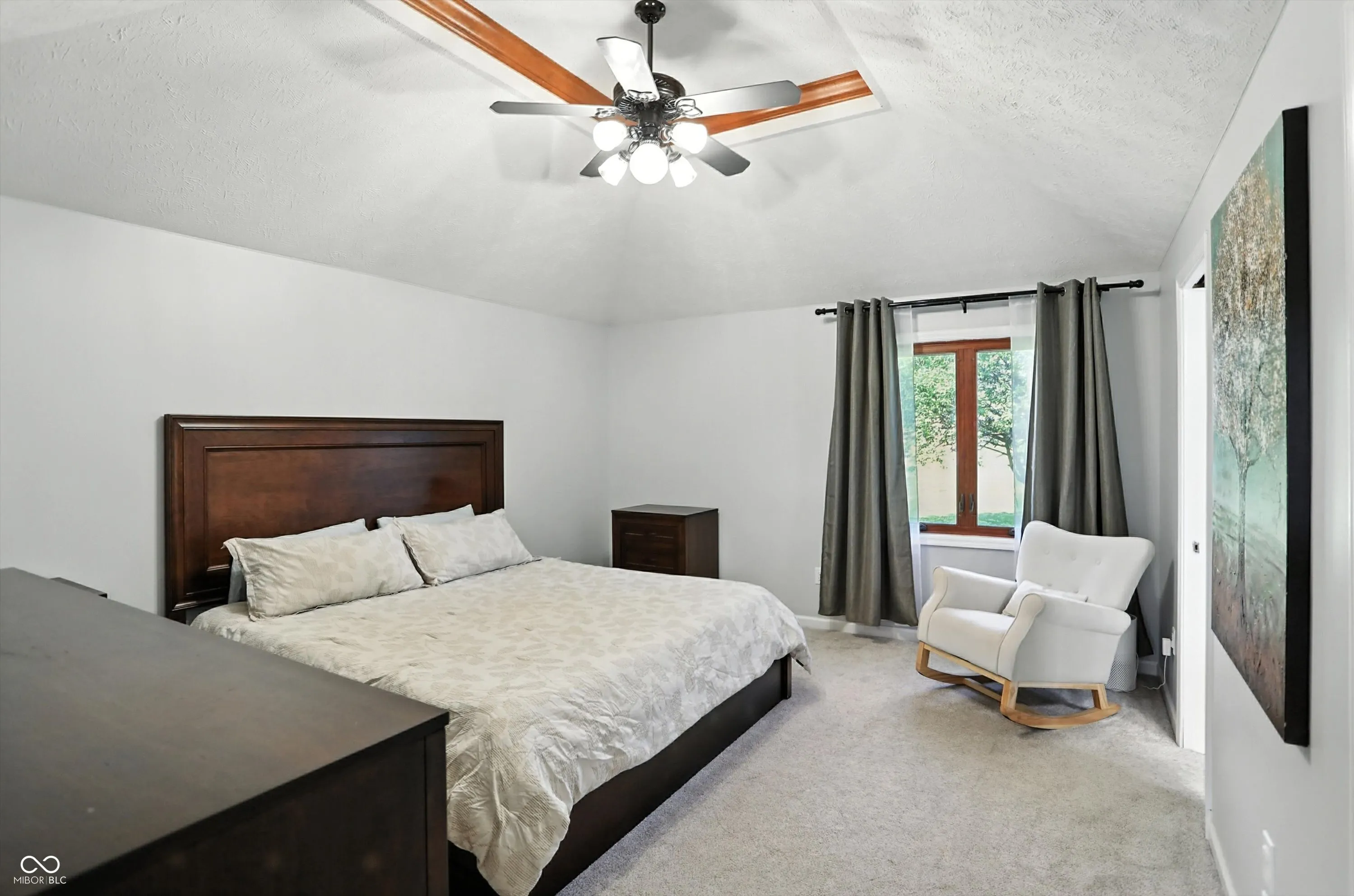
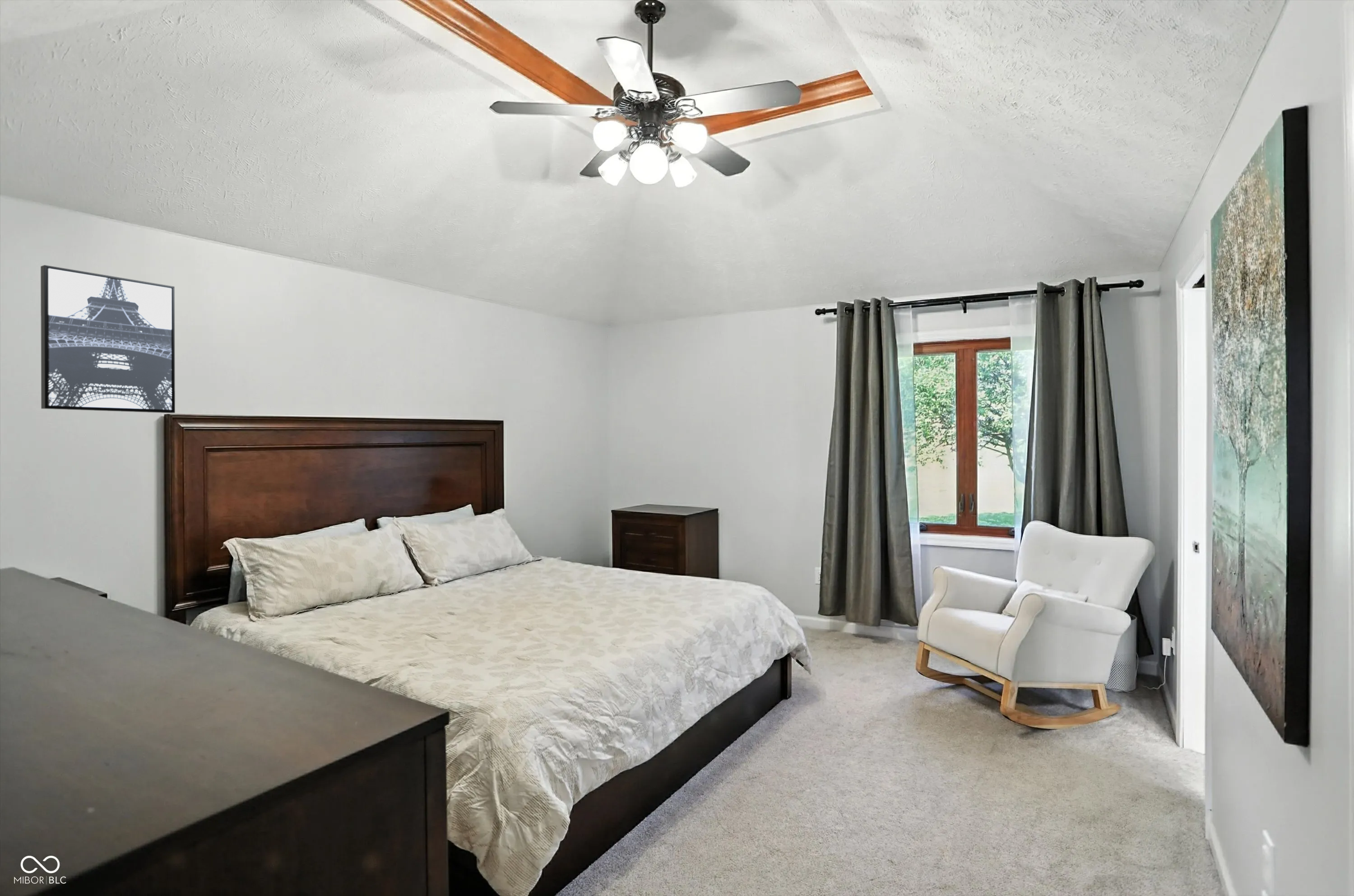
+ wall art (111, 344)
